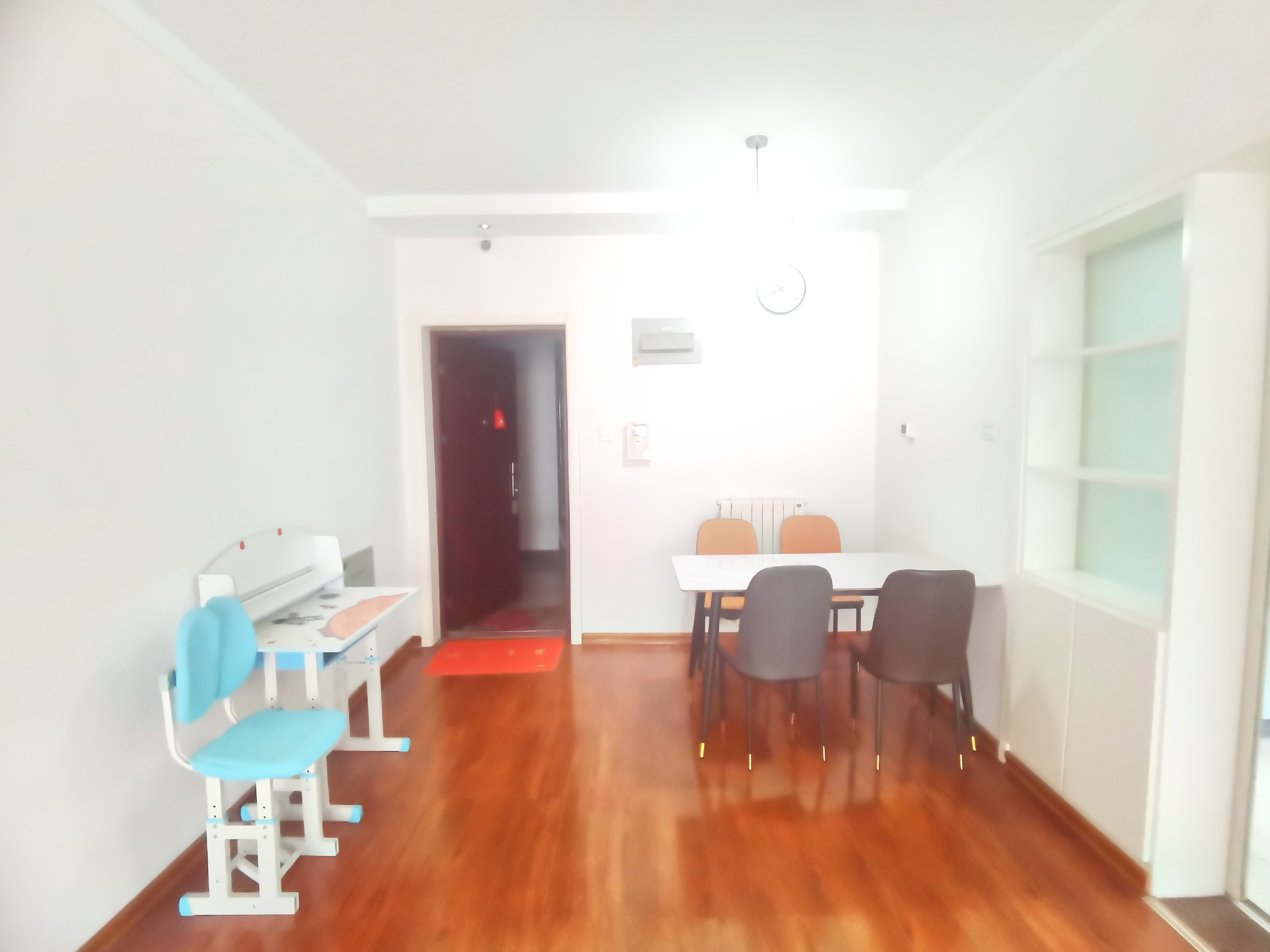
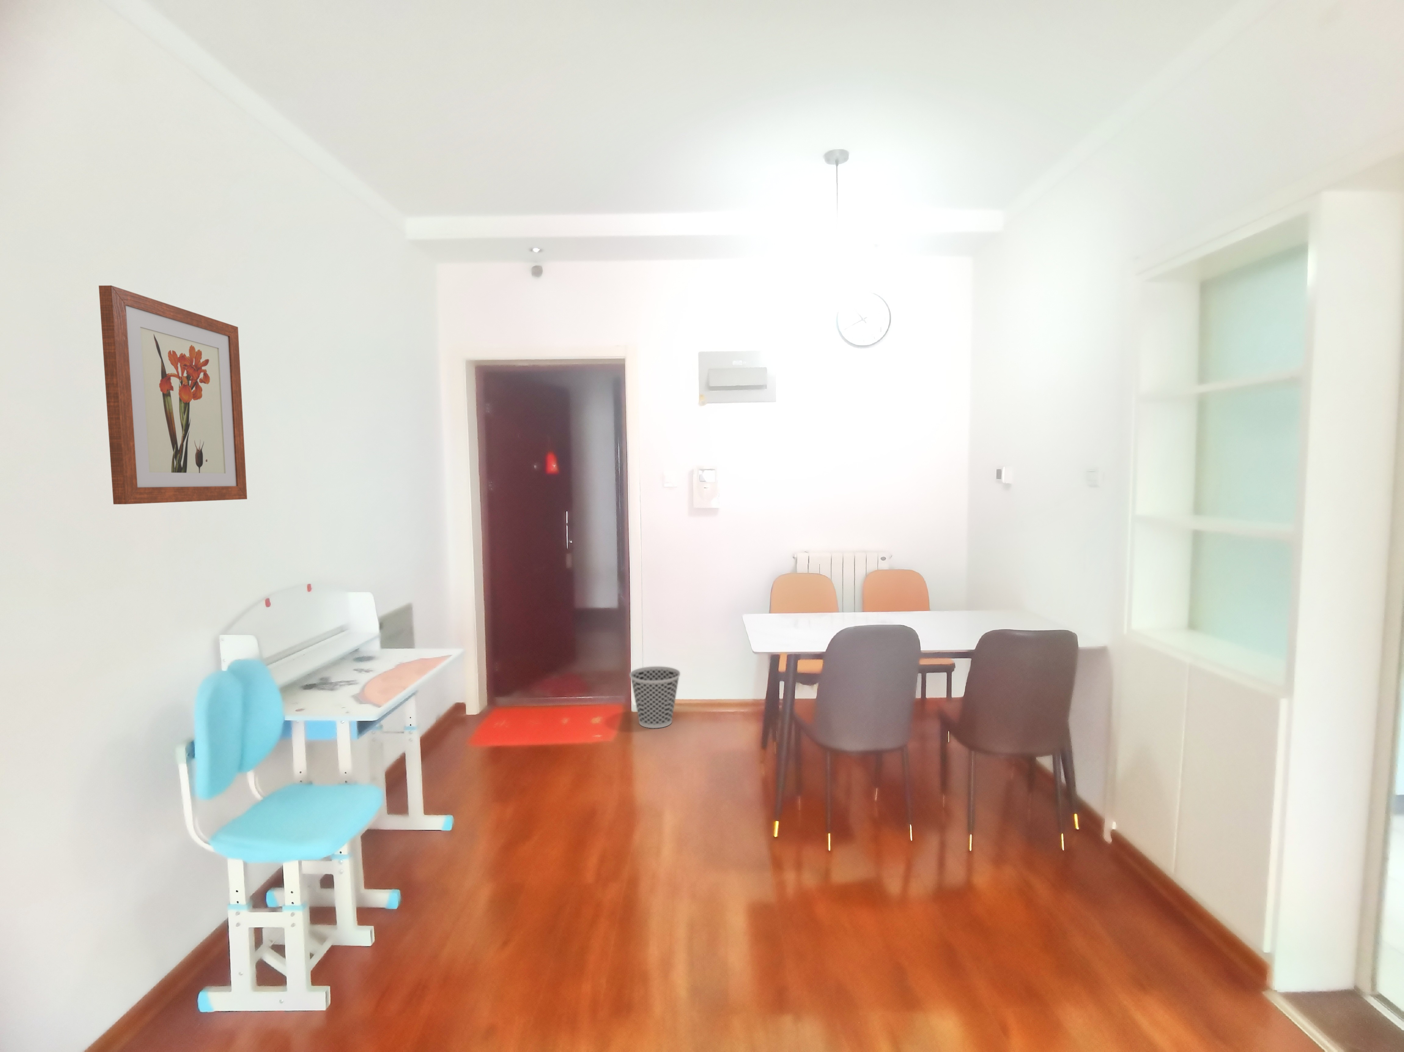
+ wall art (182, 406)
+ wastebasket (656, 697)
